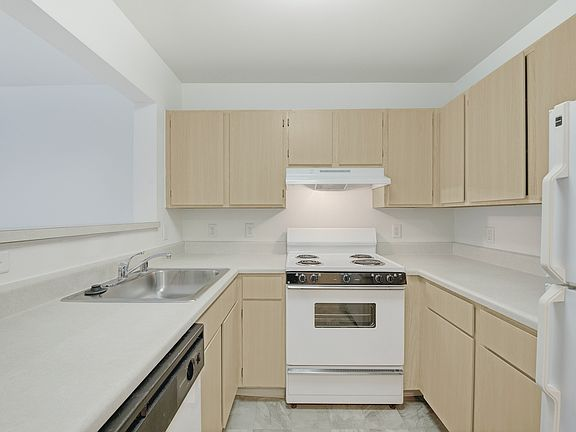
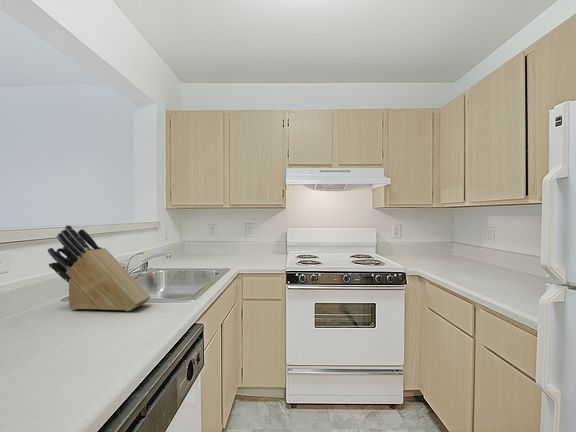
+ knife block (99, 266)
